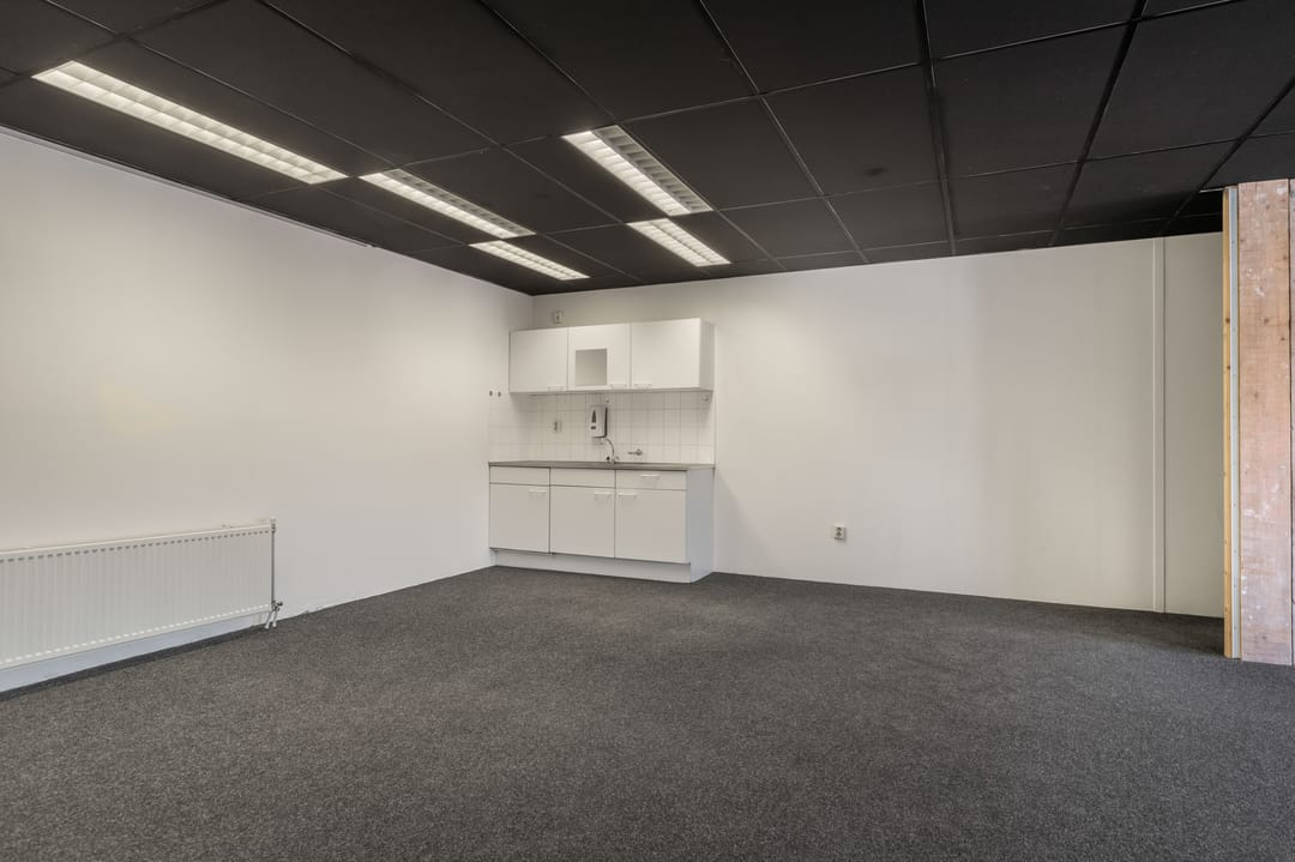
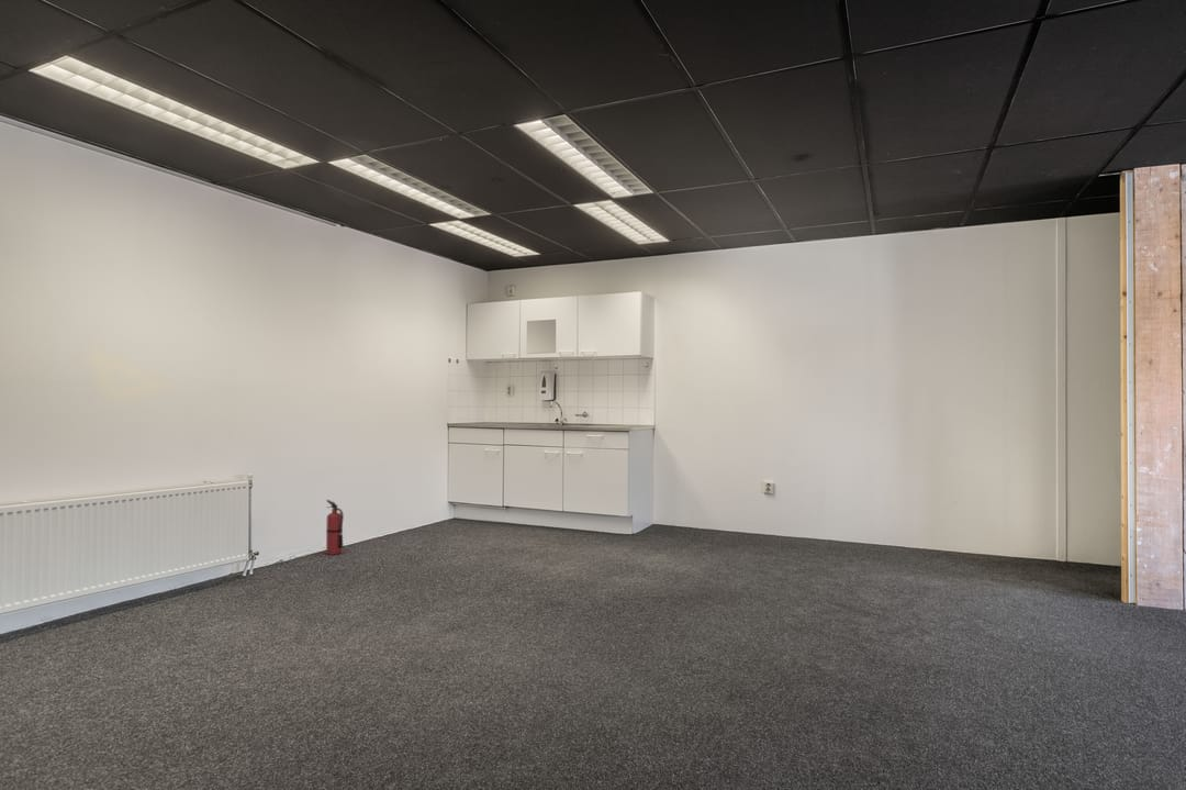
+ fire extinguisher (334, 526)
